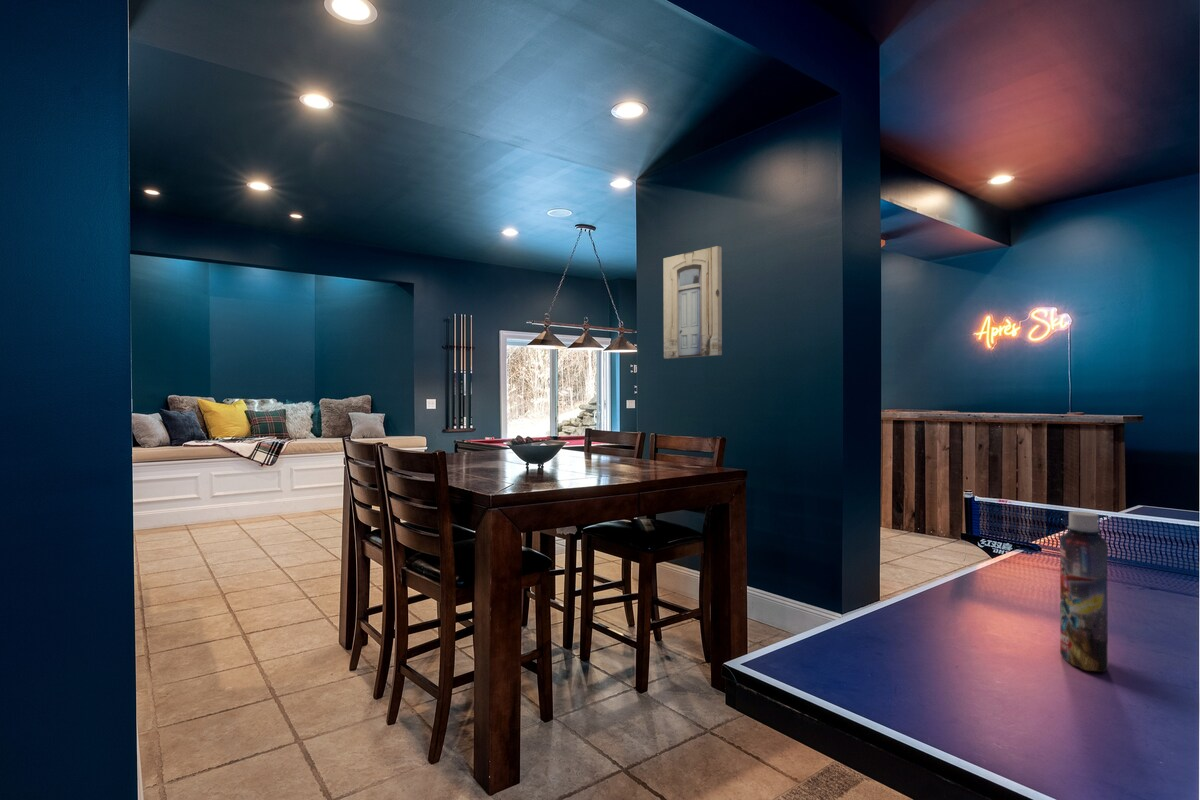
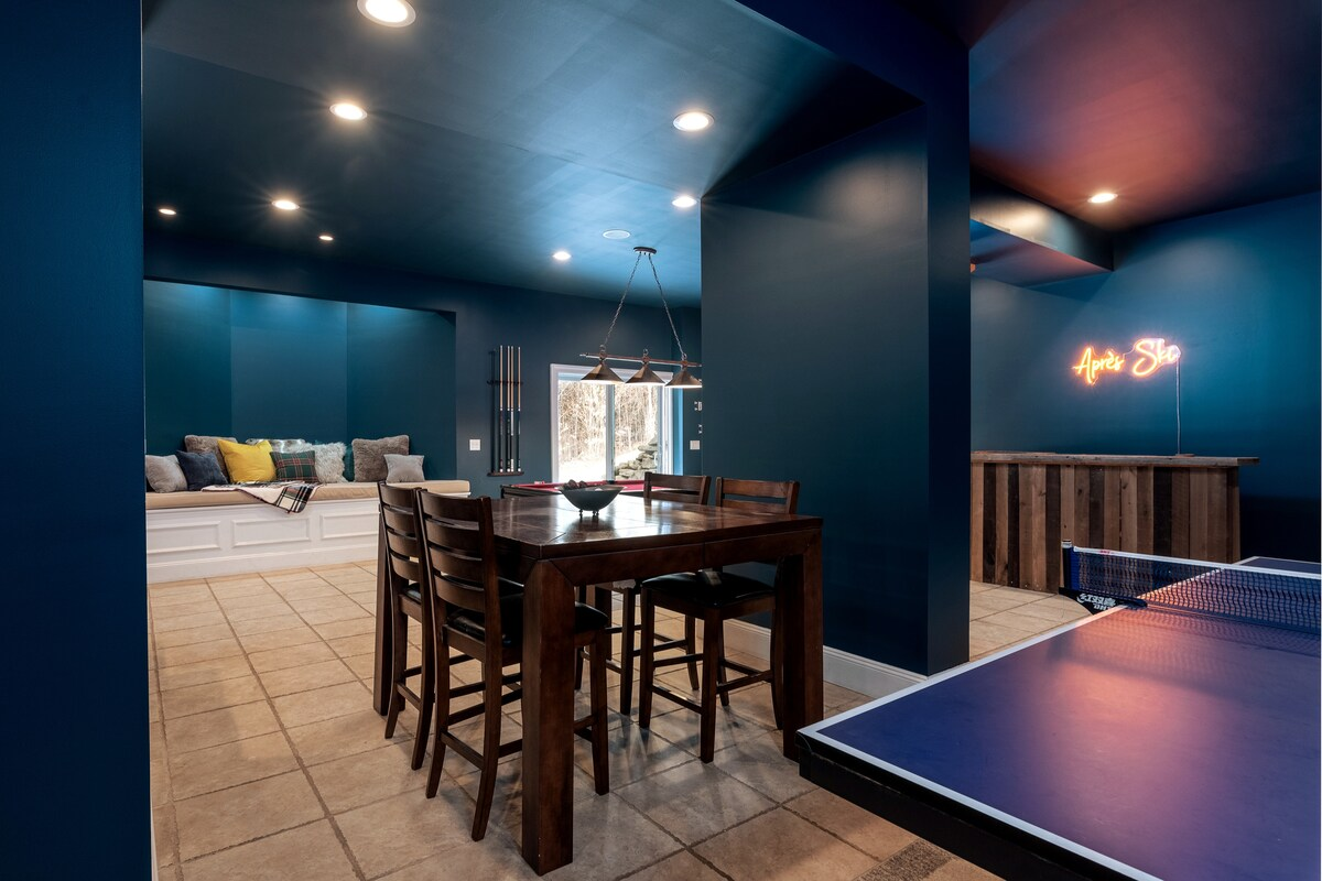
- wall art (691, 304)
- bottle (1083, 587)
